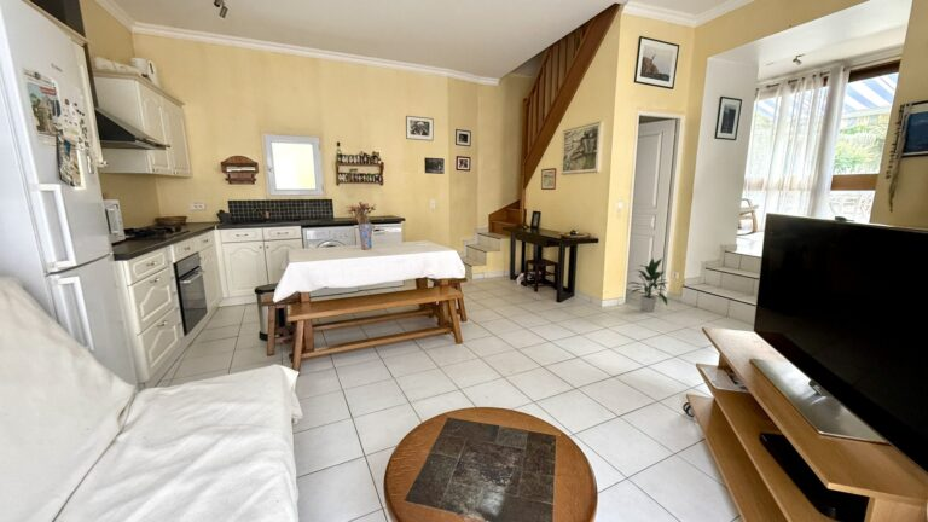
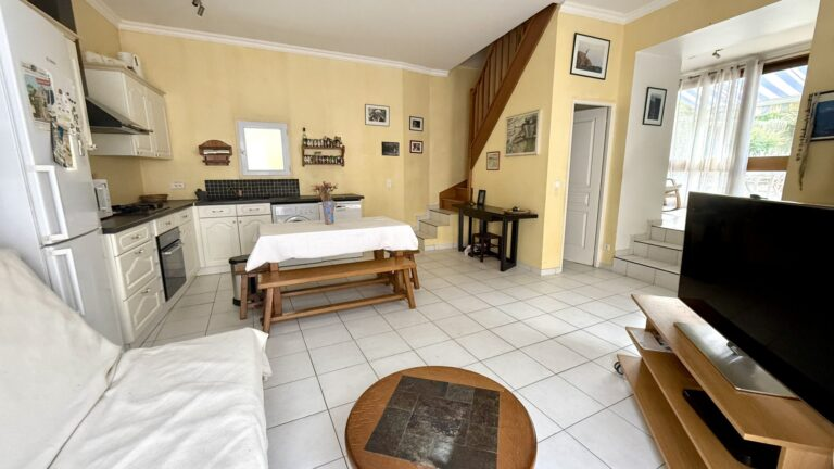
- indoor plant (650, 284)
